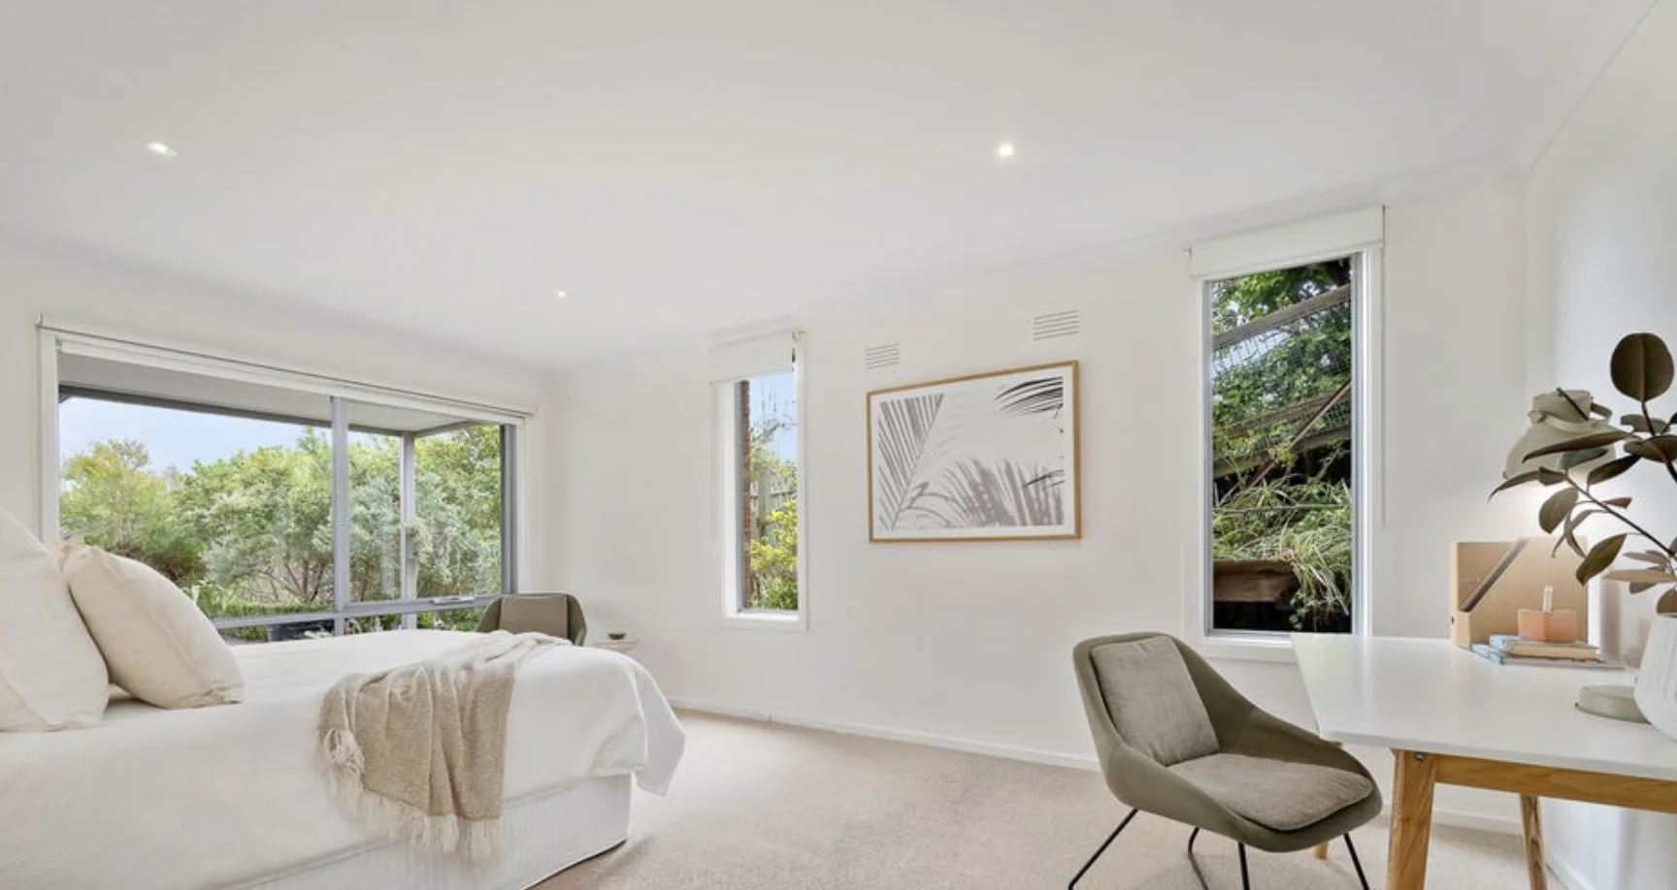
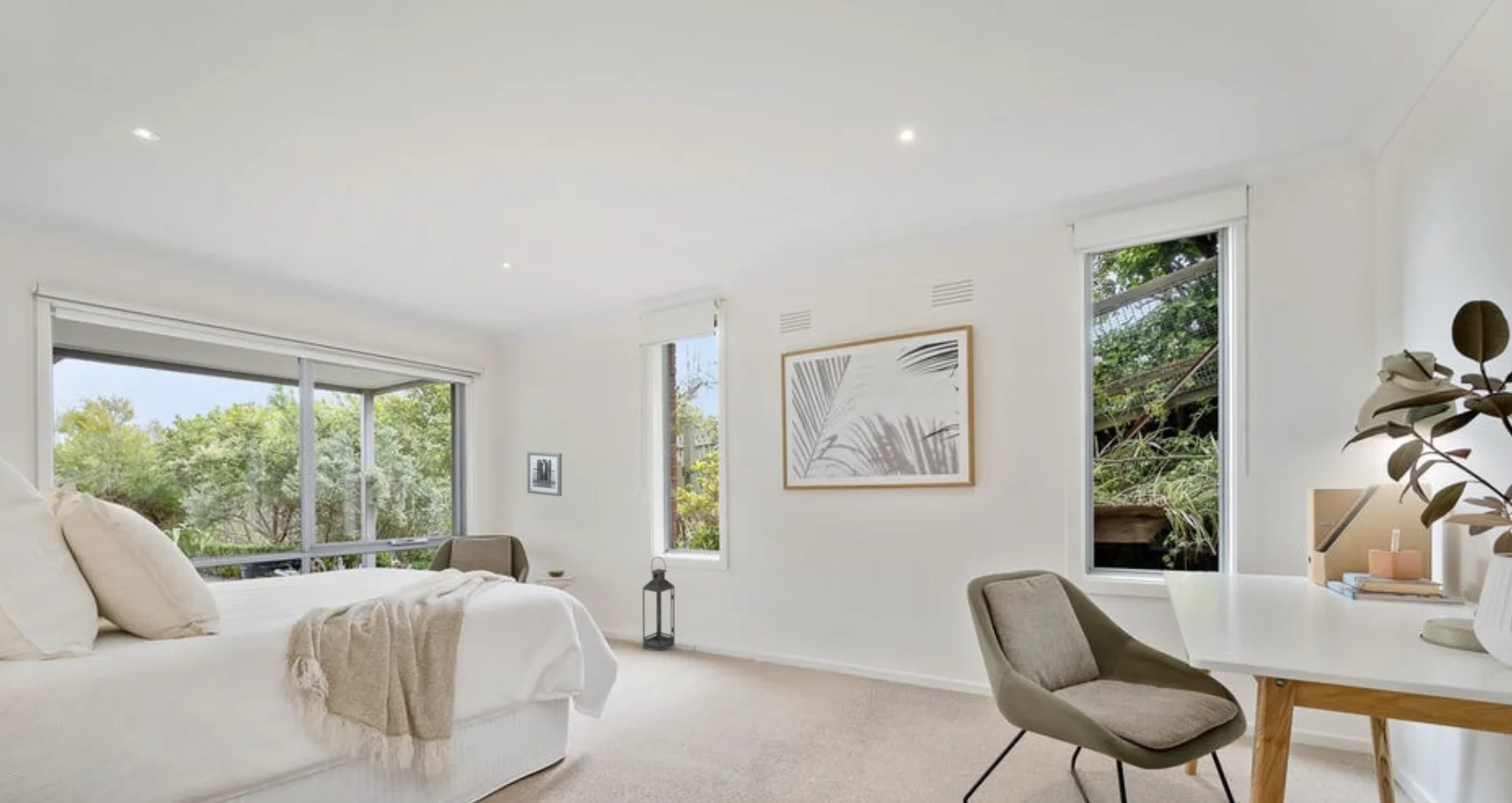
+ lantern (659, 601)
+ wall art (543, 473)
